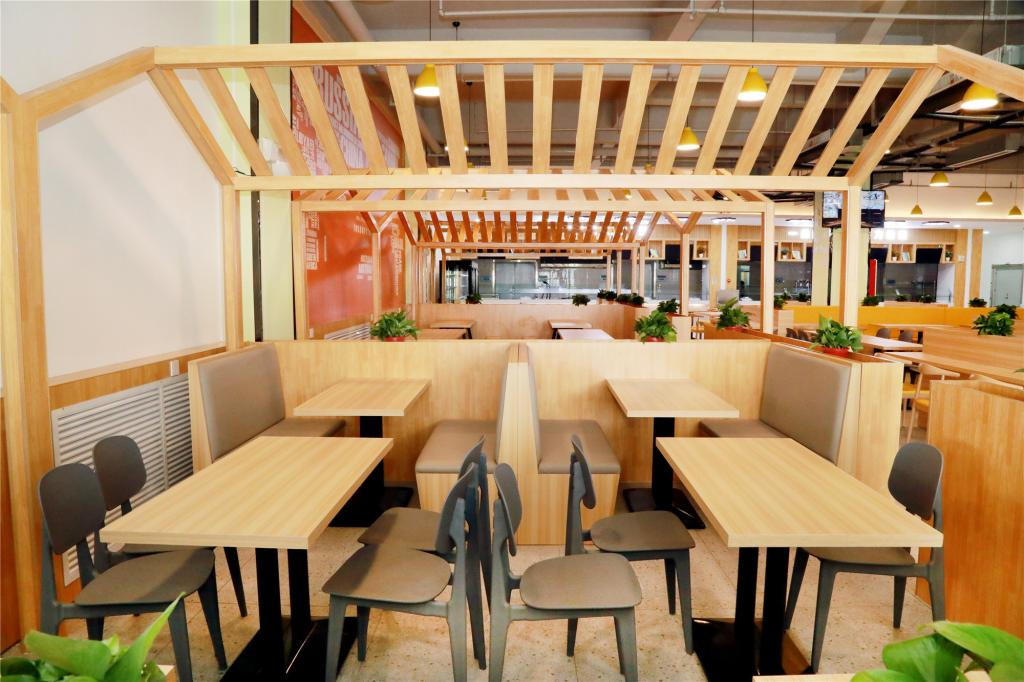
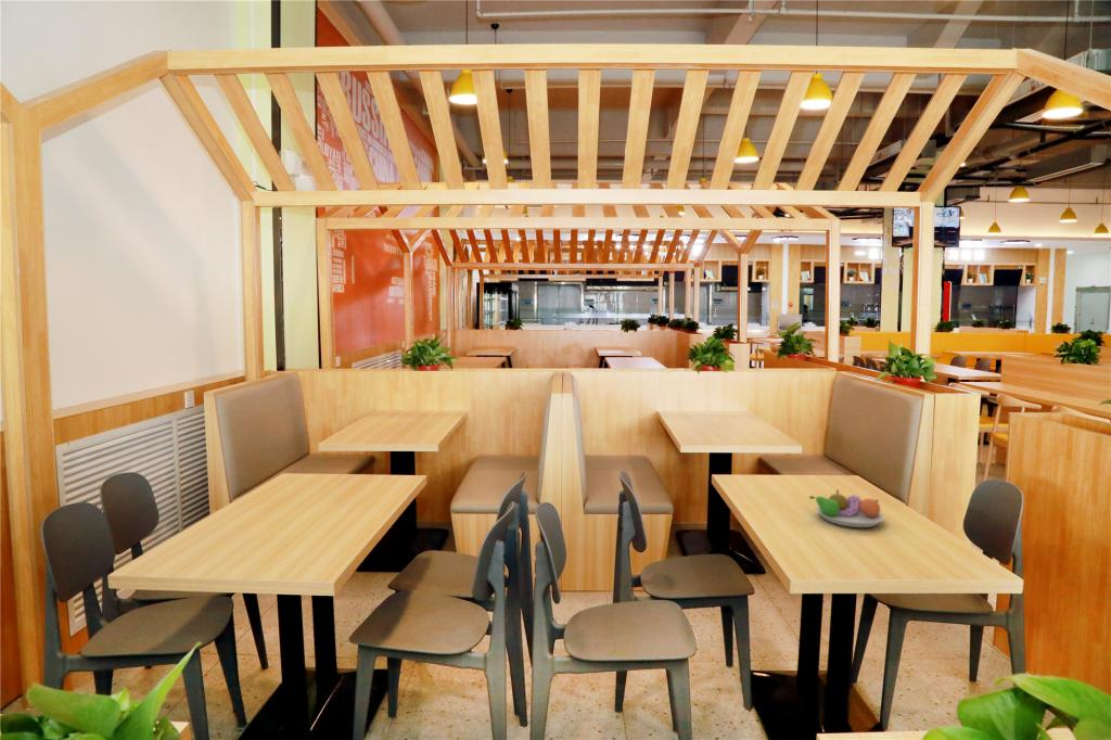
+ fruit bowl (847, 506)
